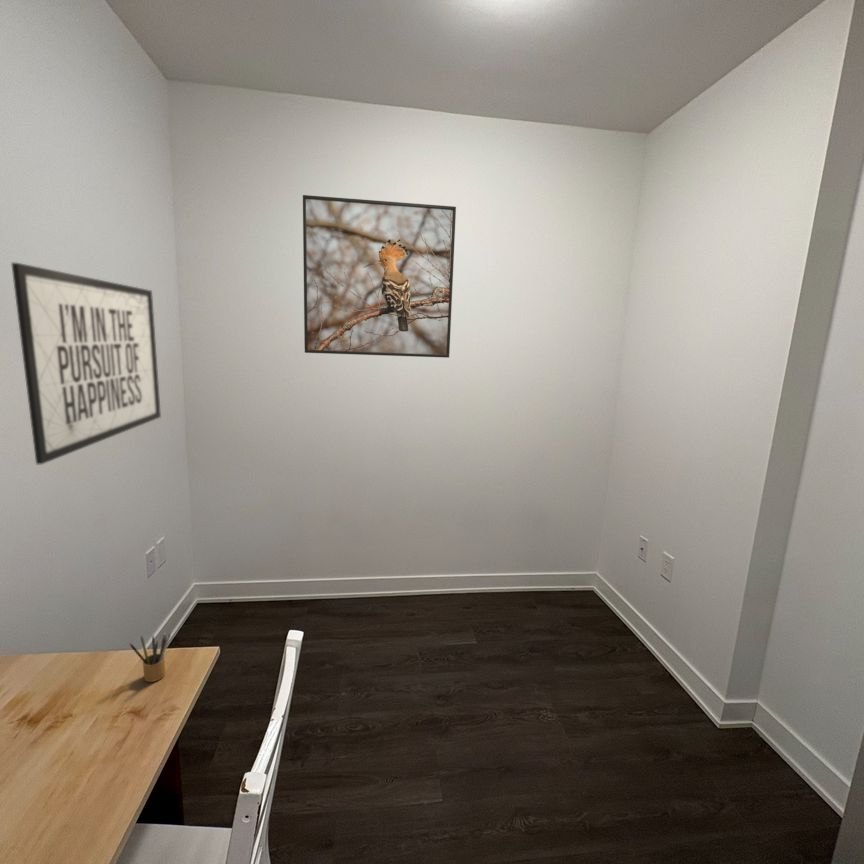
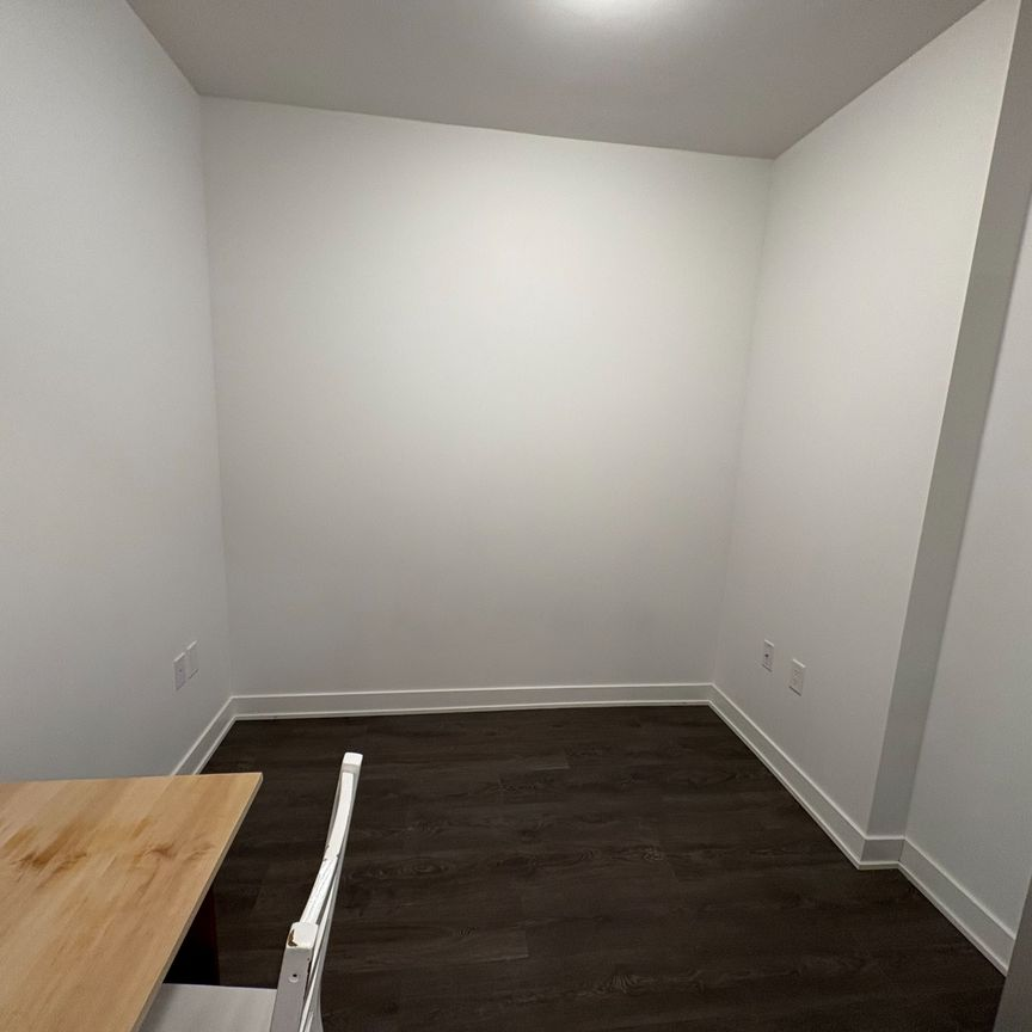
- mirror (105, 360)
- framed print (379, 280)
- pencil box (151, 656)
